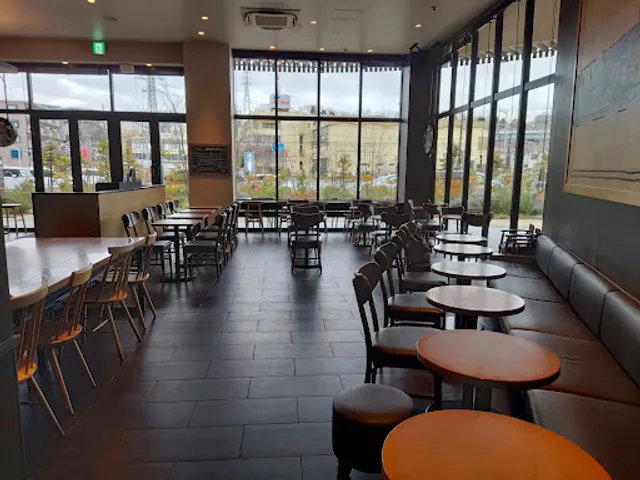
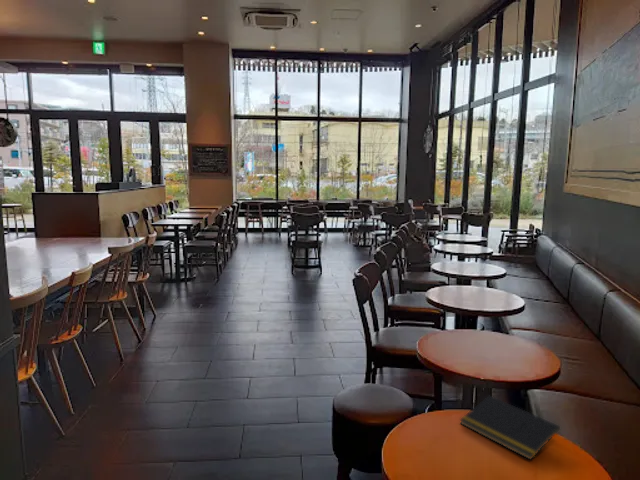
+ notepad (508, 424)
